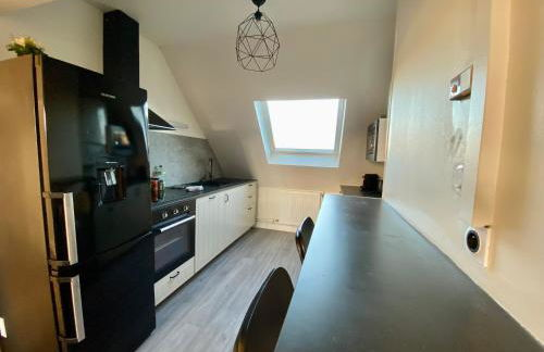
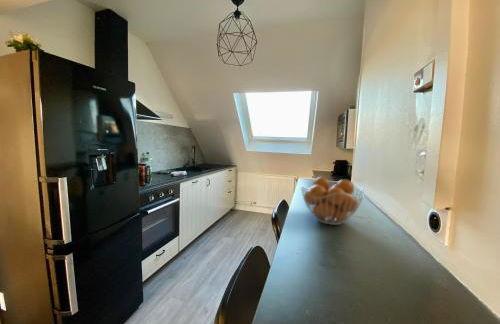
+ fruit basket (330, 199)
